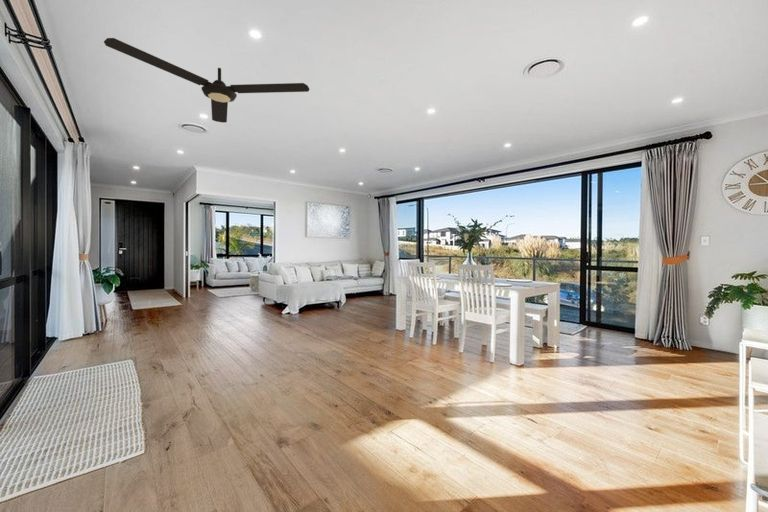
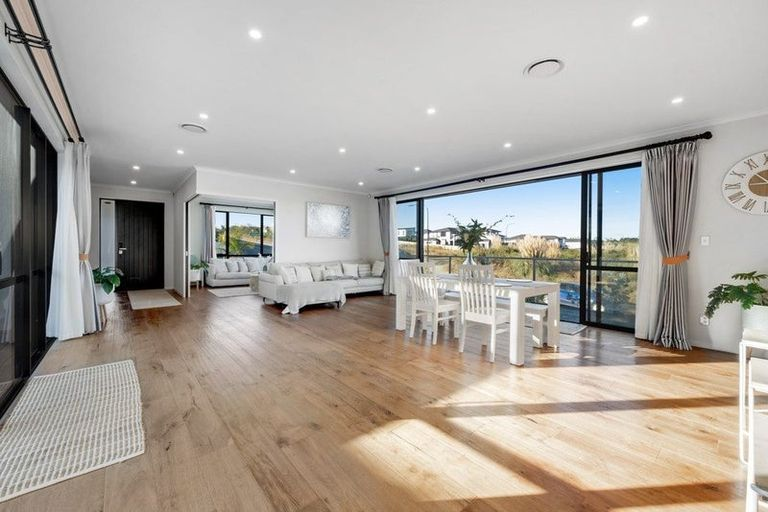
- ceiling fan (219, 92)
